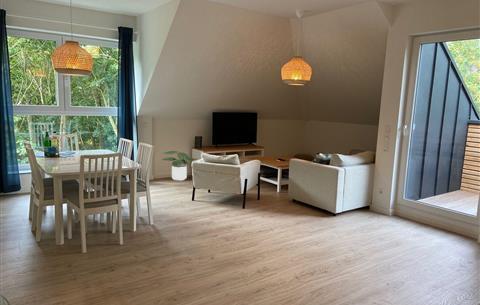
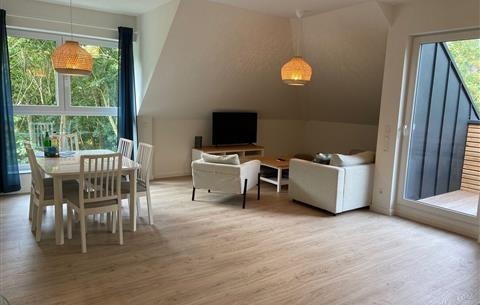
- potted plant (180, 165)
